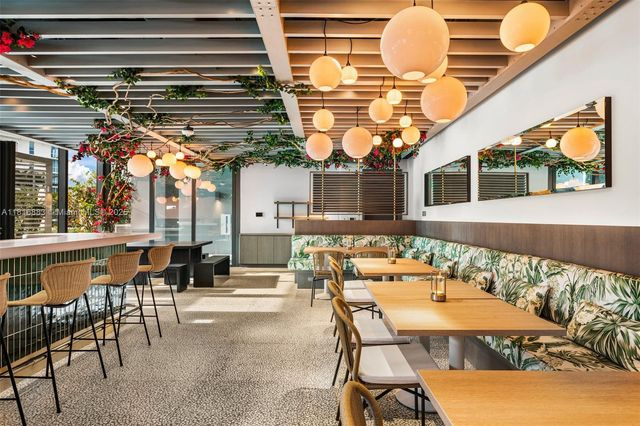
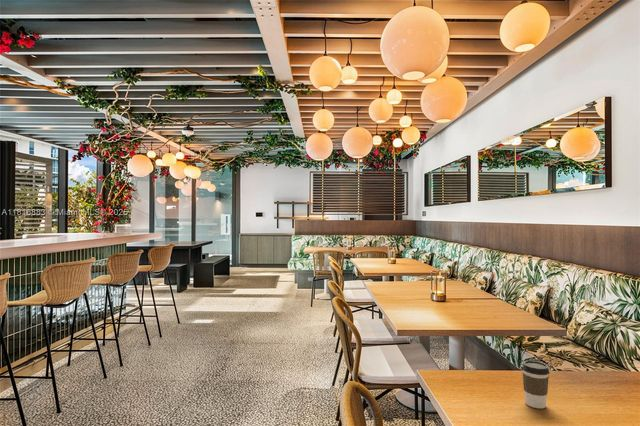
+ coffee cup (535, 384)
